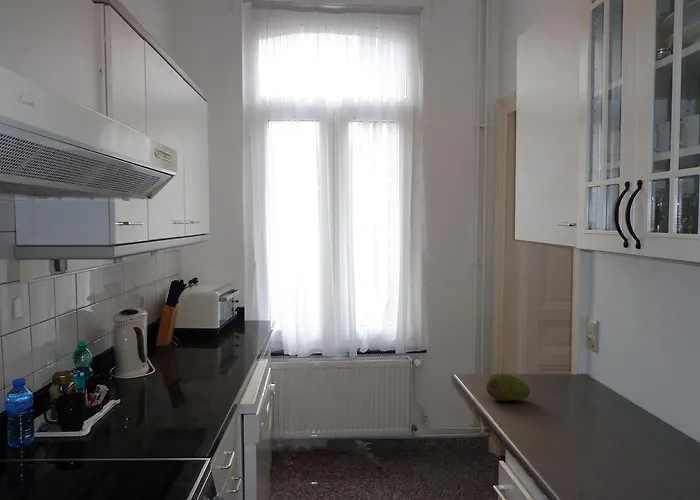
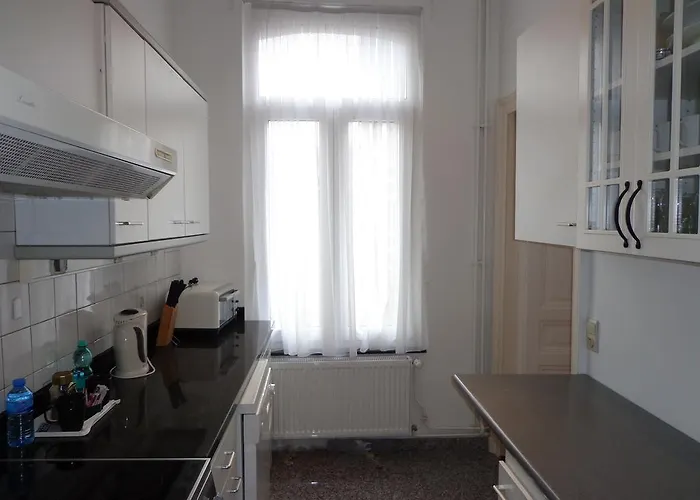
- fruit (507, 386)
